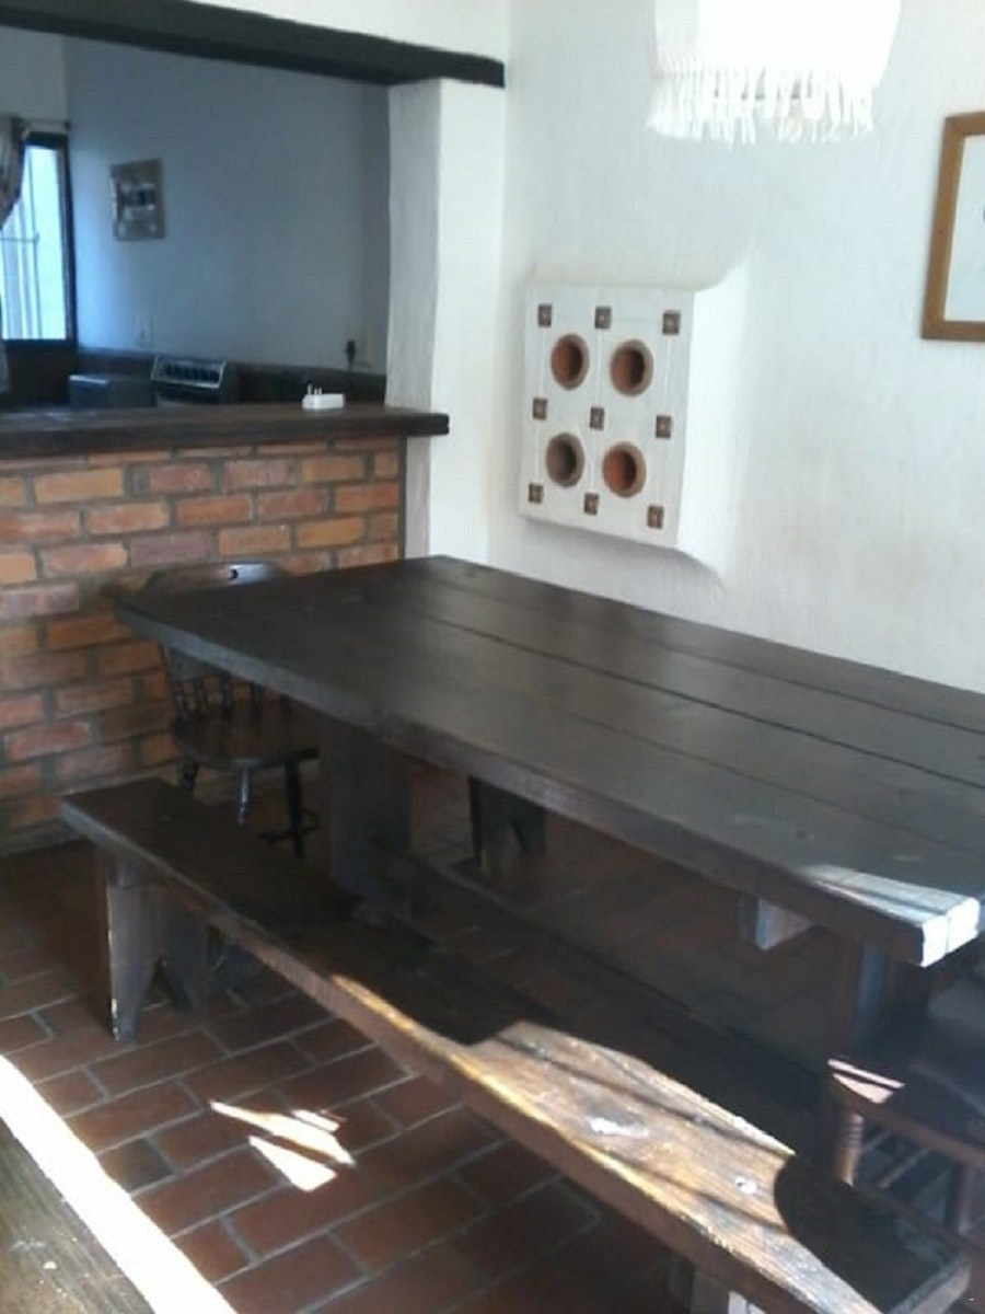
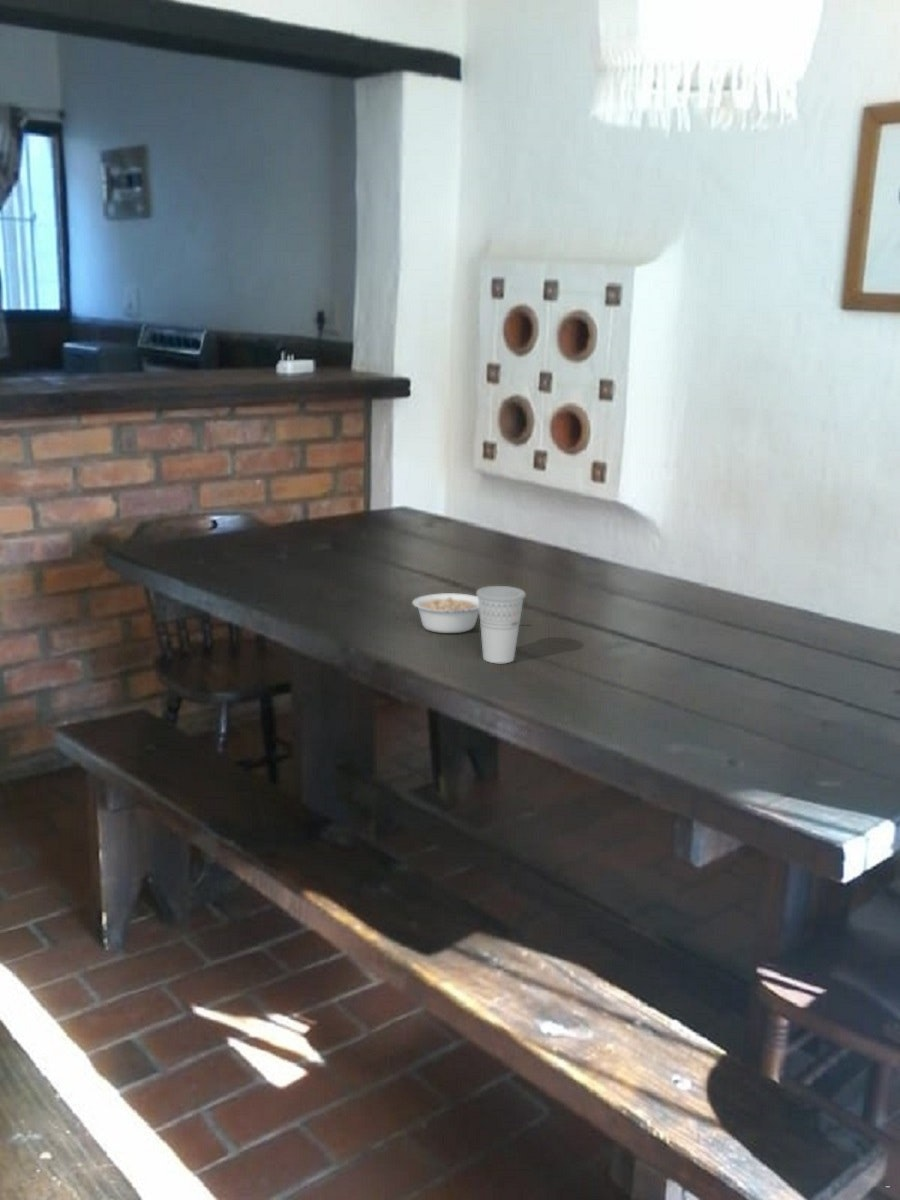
+ legume (451, 611)
+ cup (499, 624)
